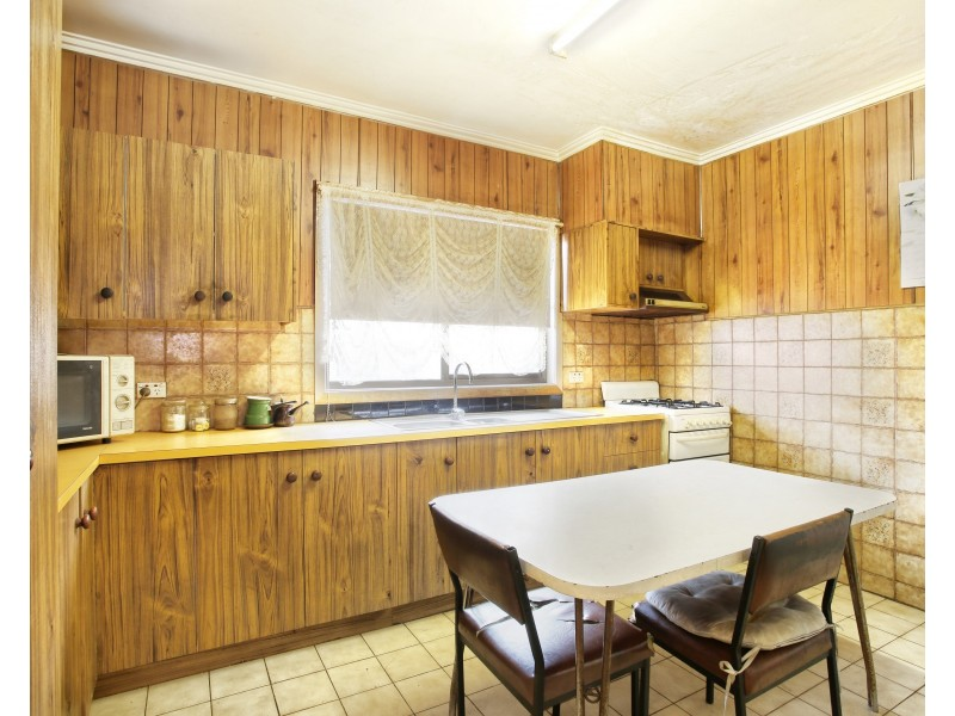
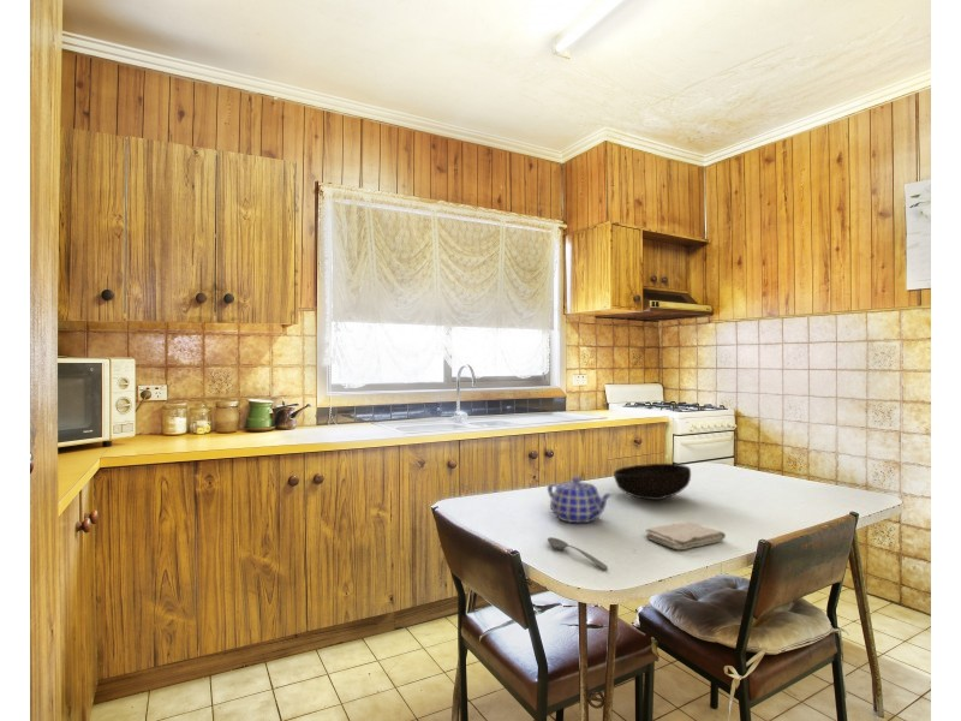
+ washcloth (684, 534)
+ soupspoon (577, 549)
+ bowl (651, 482)
+ teapot (578, 497)
